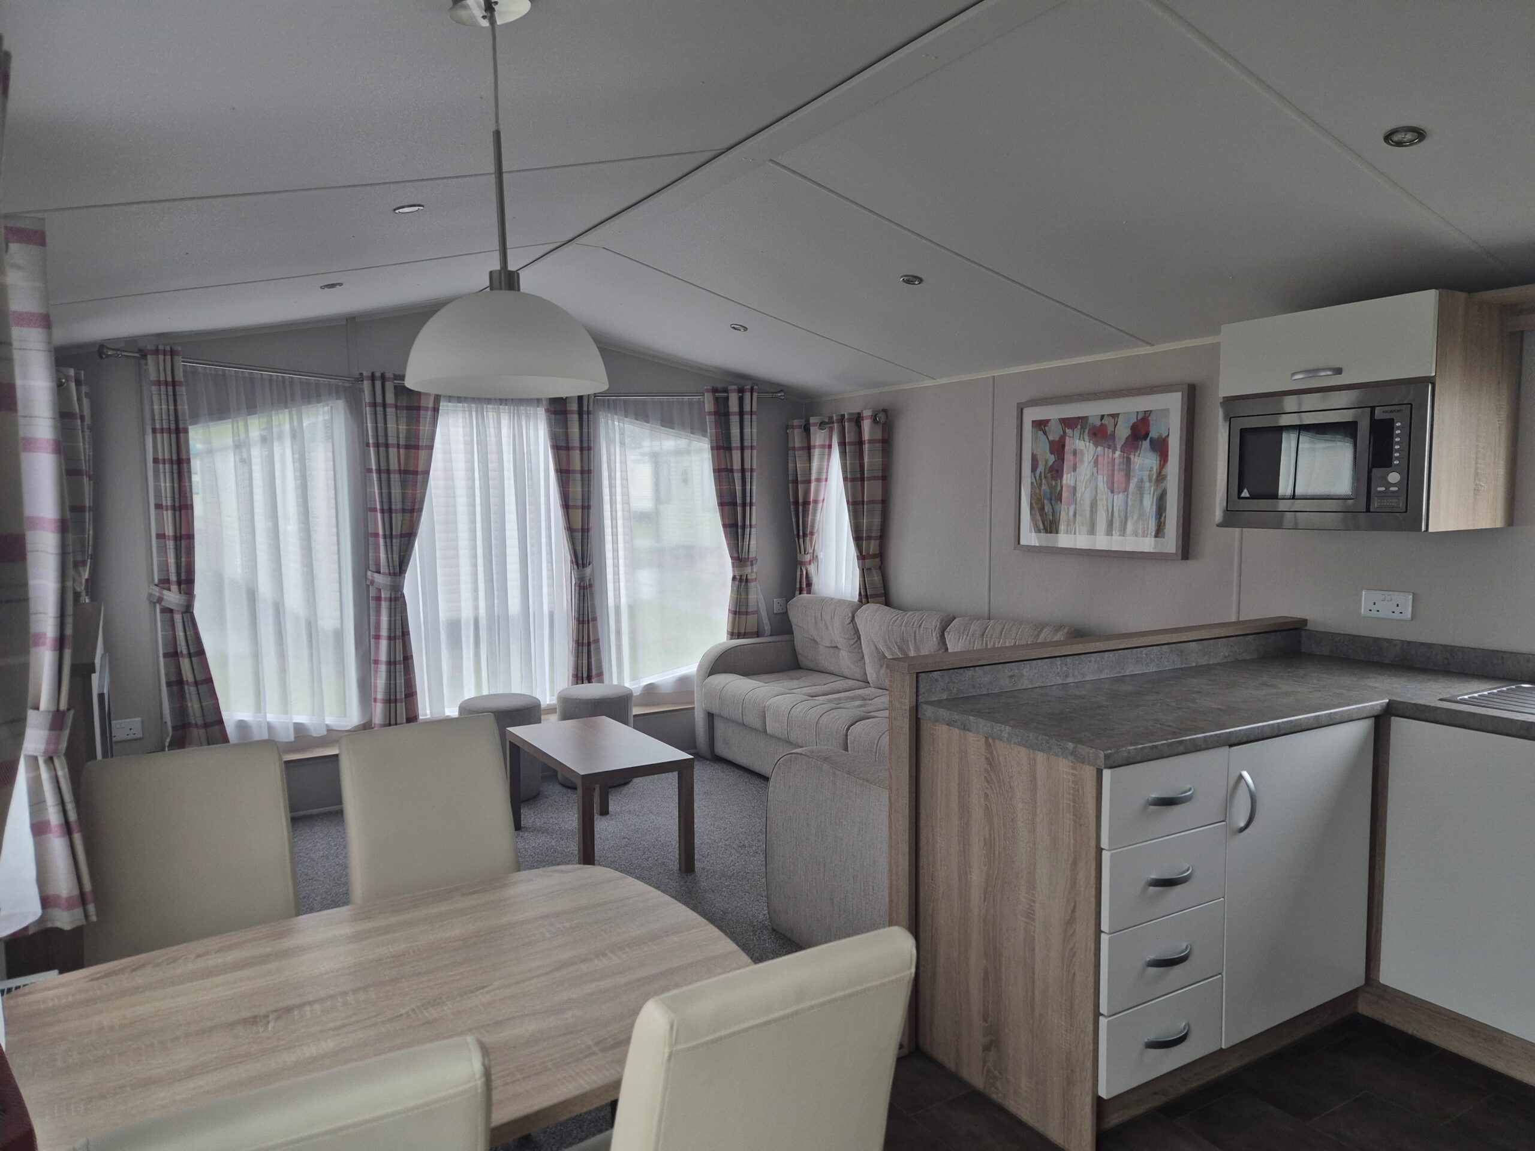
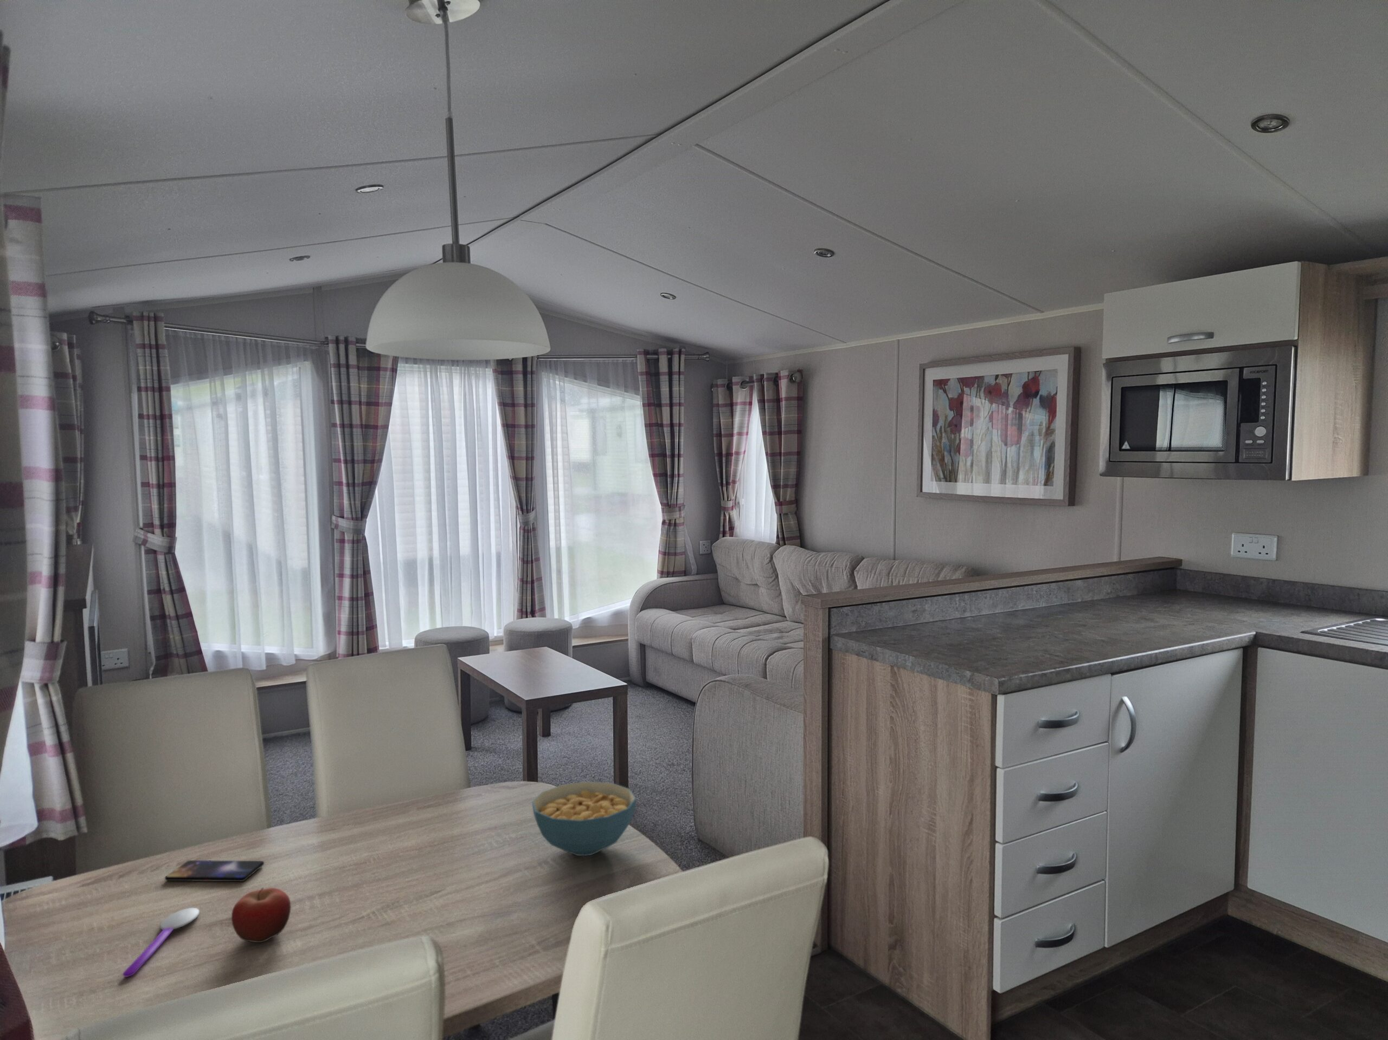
+ smartphone (215, 871)
+ fruit (261, 911)
+ cereal bowl (585, 825)
+ spoon (162, 937)
